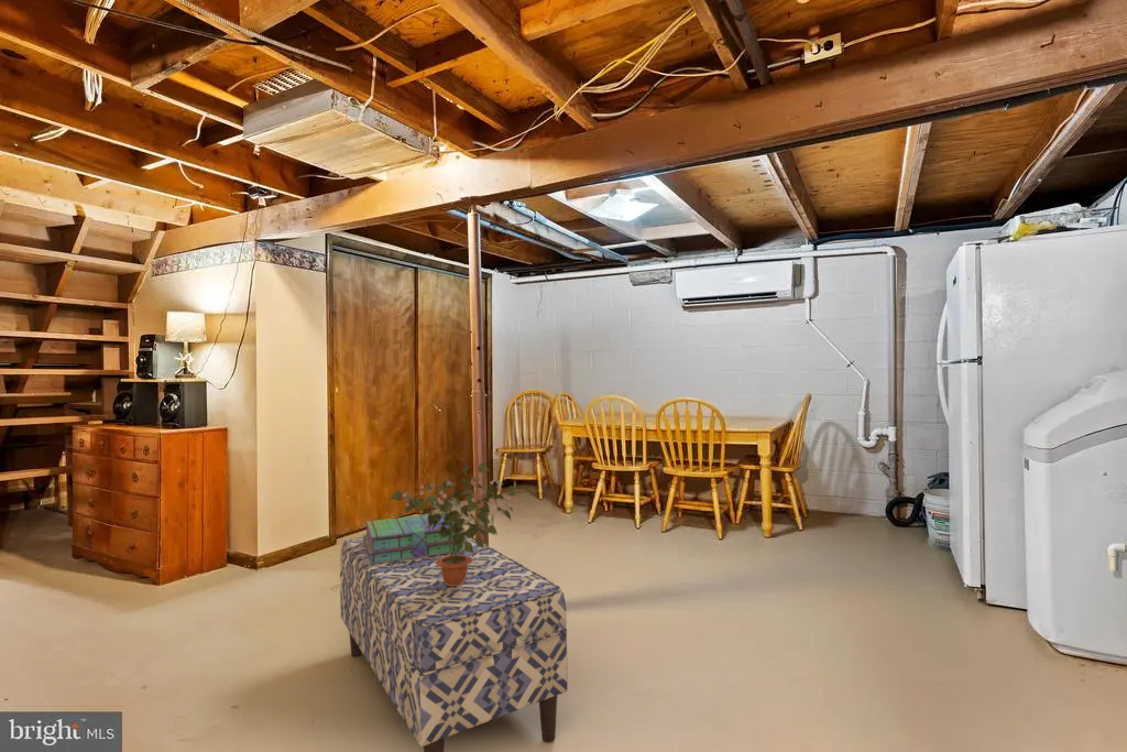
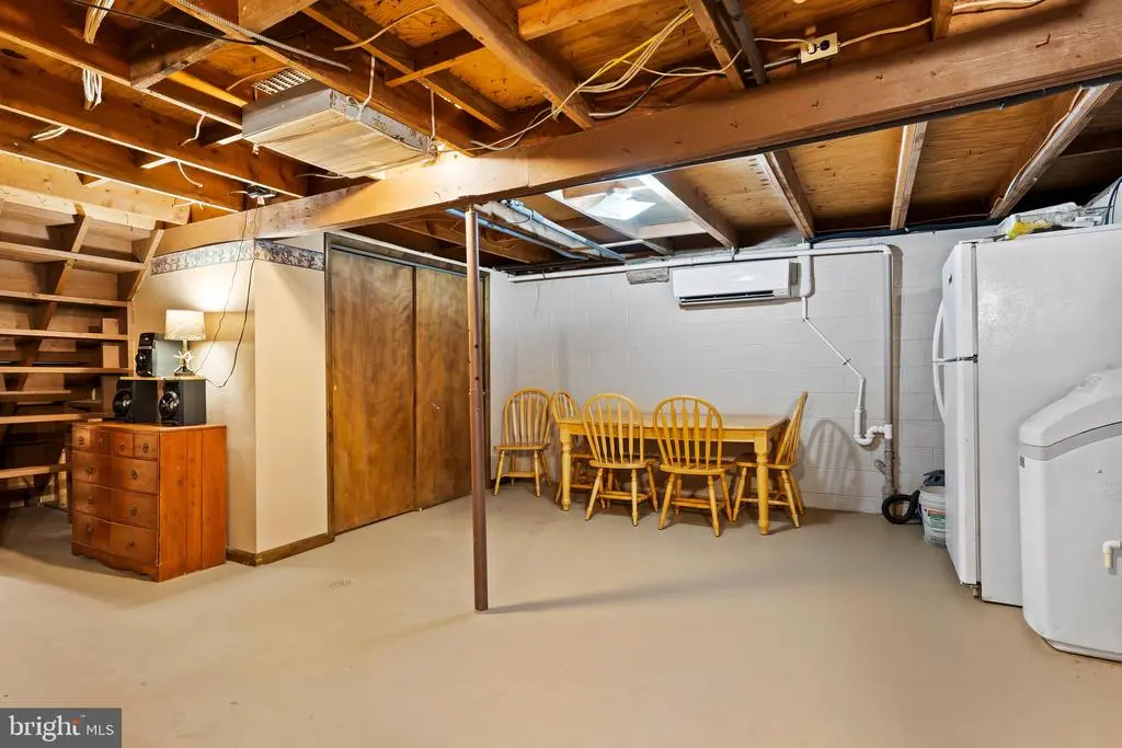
- bench (438, 625)
- stack of books (412, 534)
- potted plant (455, 523)
